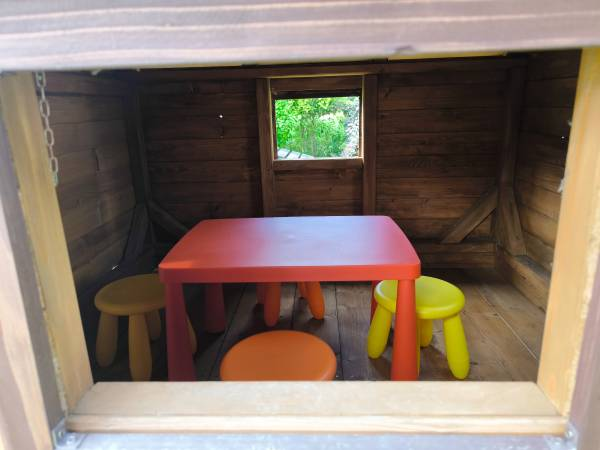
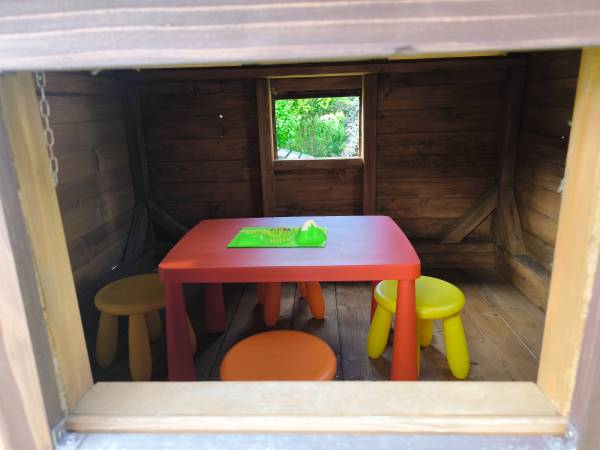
+ board game (280, 227)
